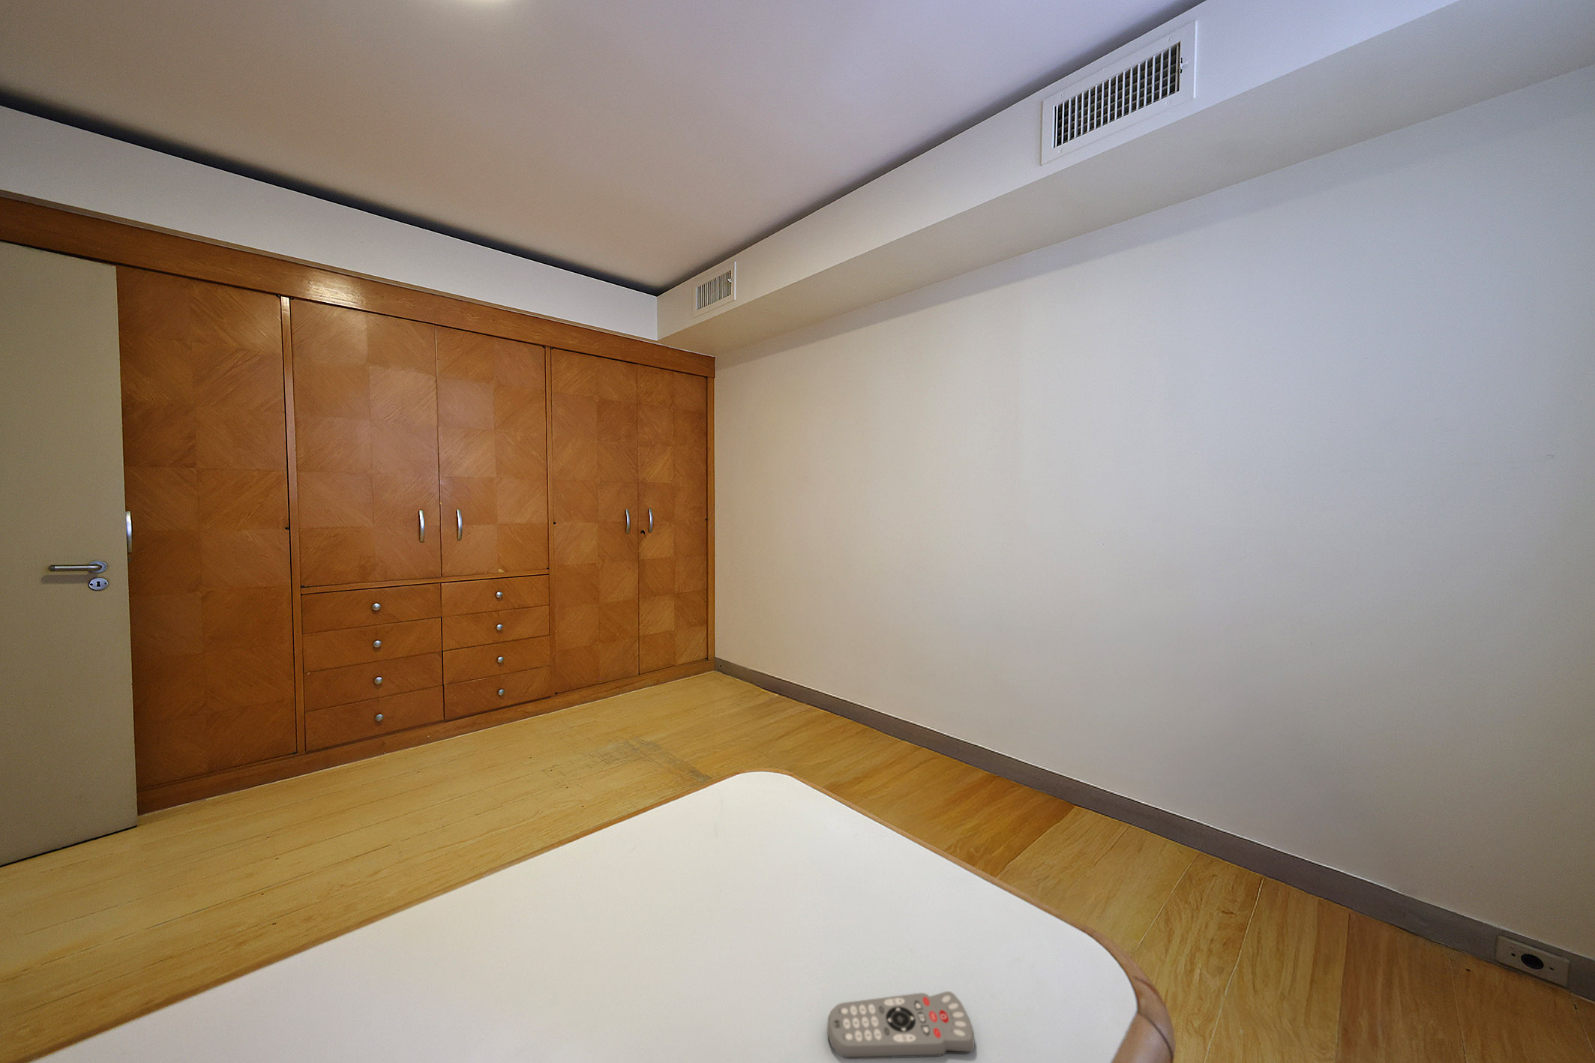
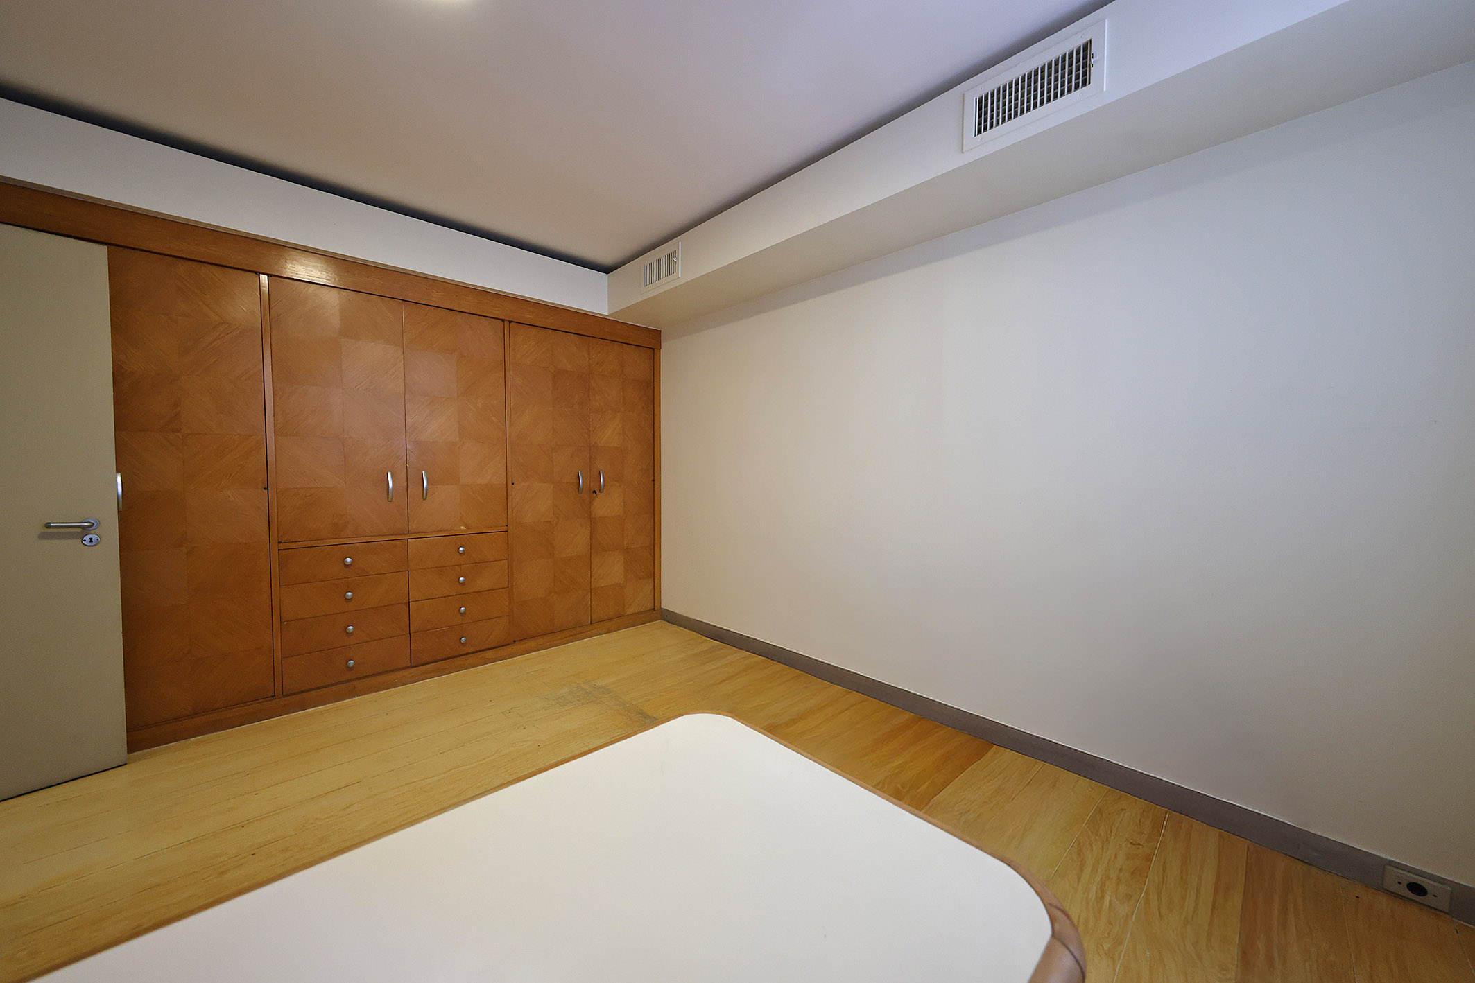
- remote control (898, 1025)
